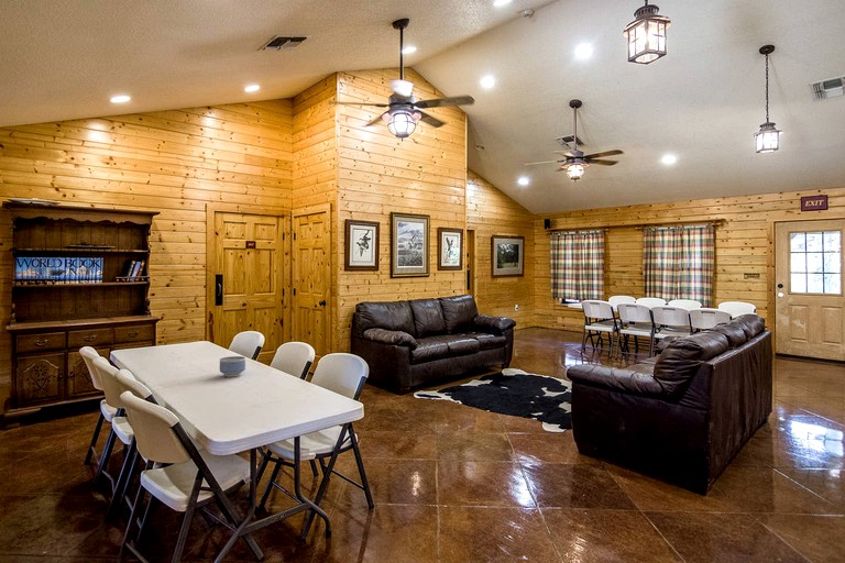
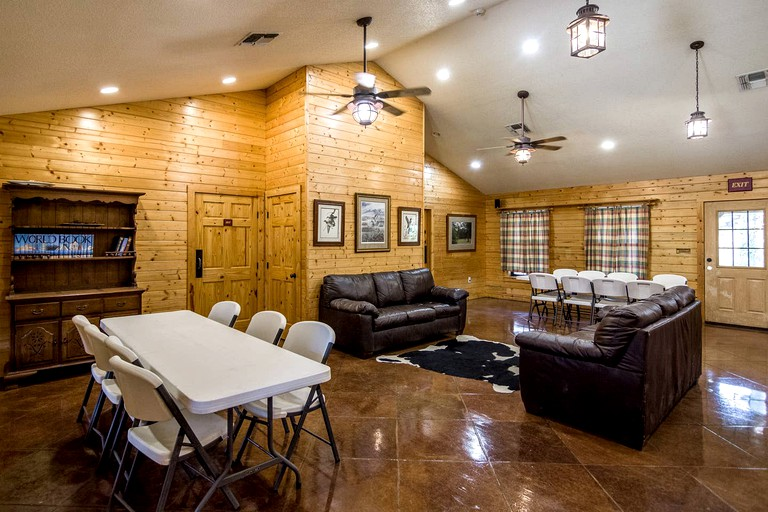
- bowl (232, 366)
